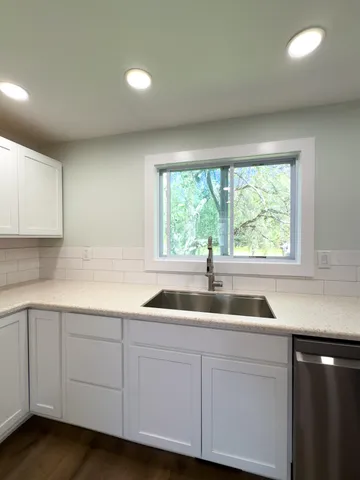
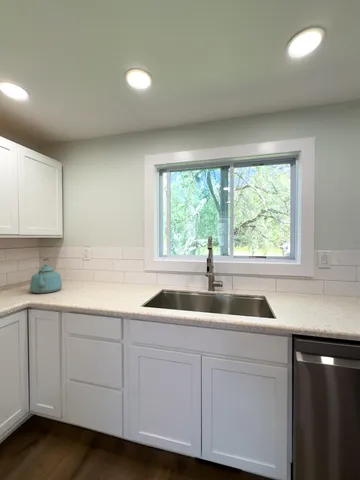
+ kettle (45, 274)
